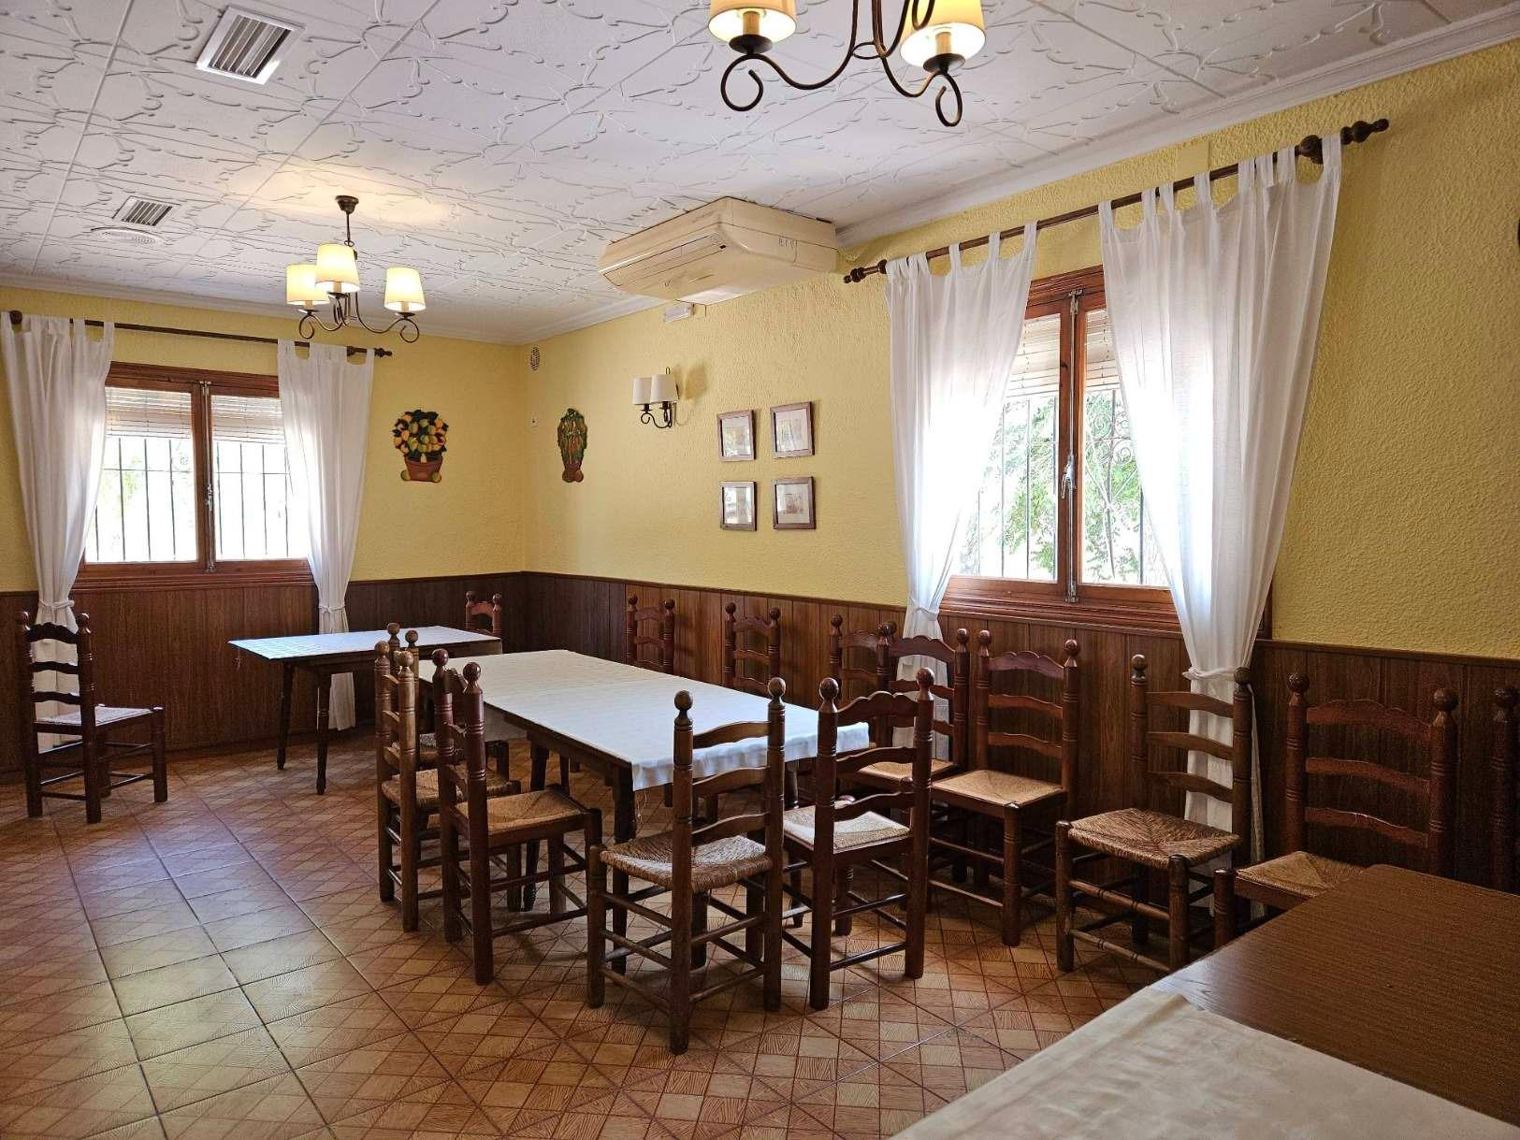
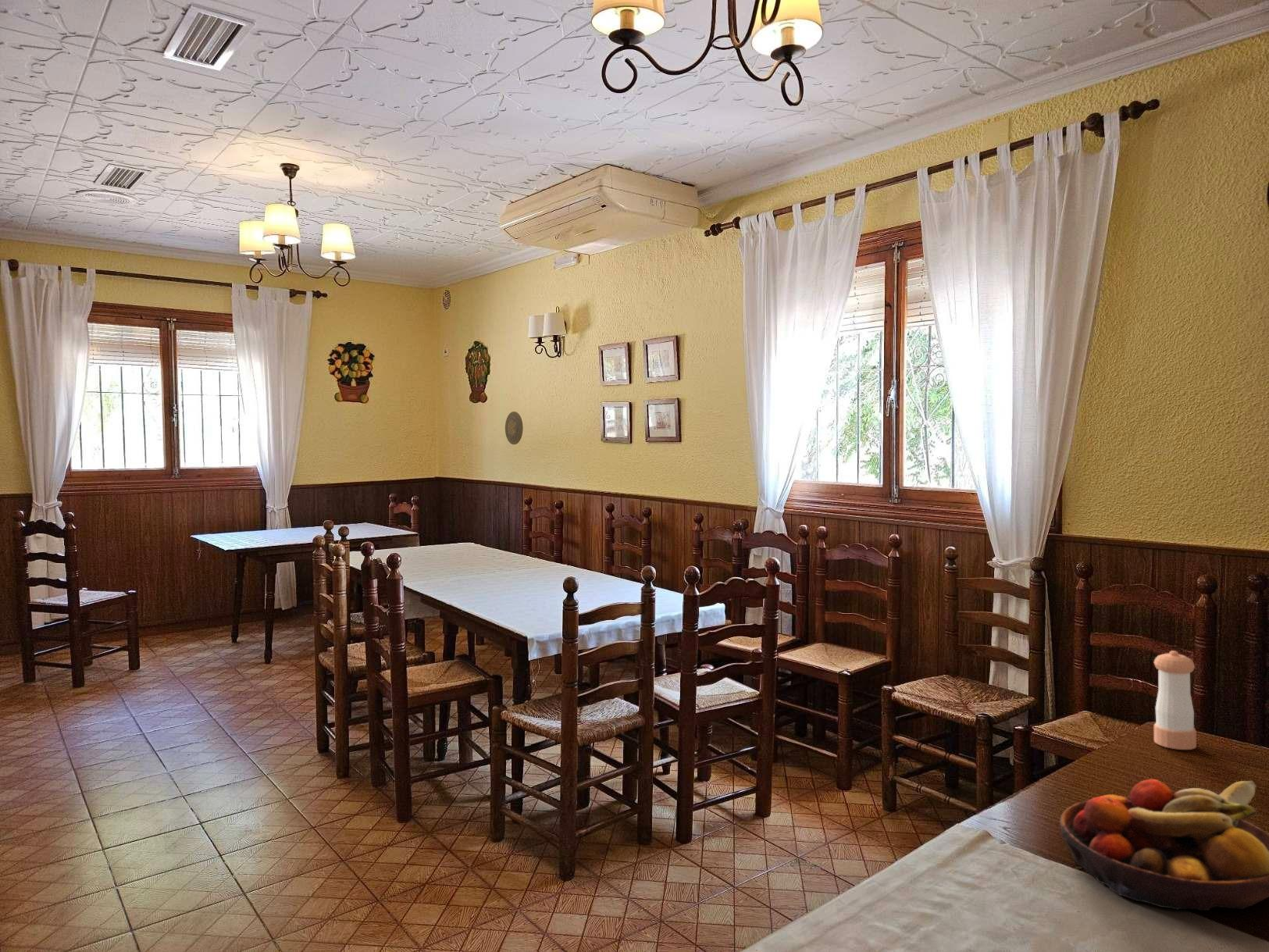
+ fruit bowl (1167, 825)
+ pepper shaker (1174, 697)
+ decorative plate (512, 428)
